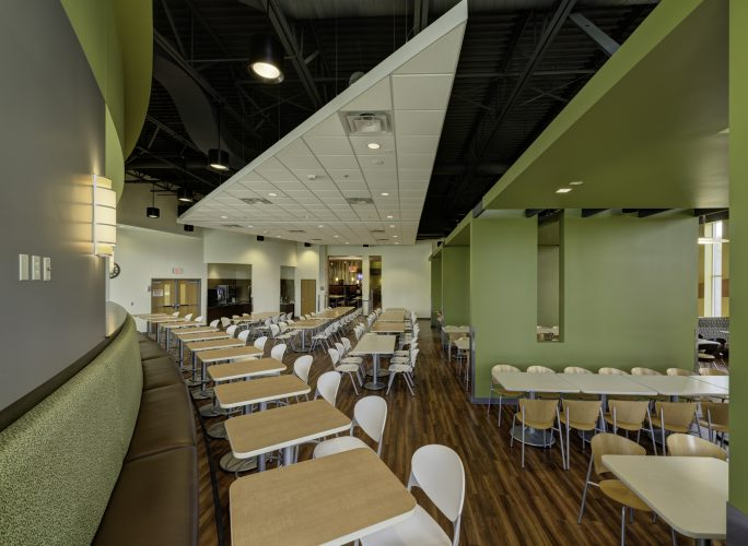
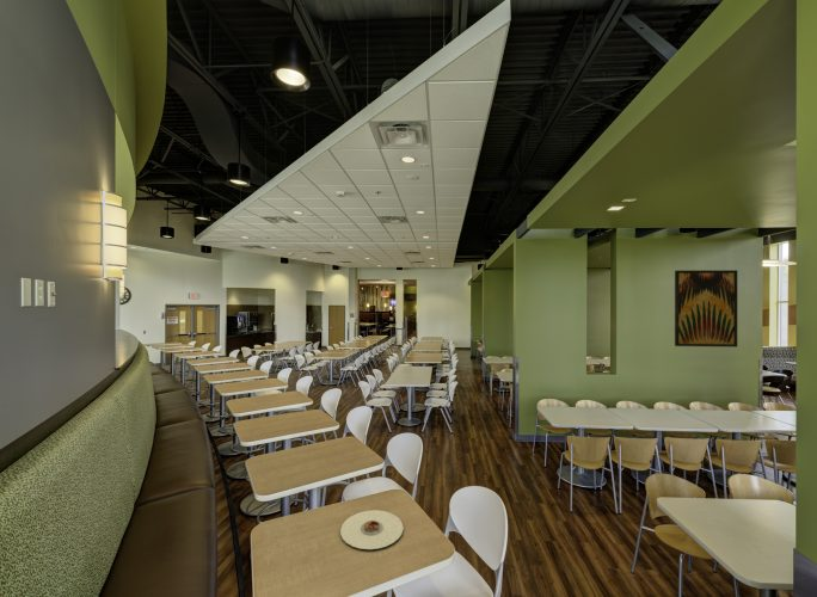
+ wall art (705, 308)
+ plate (371, 525)
